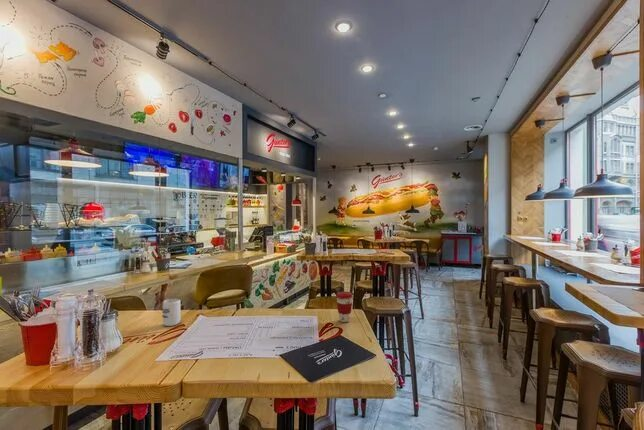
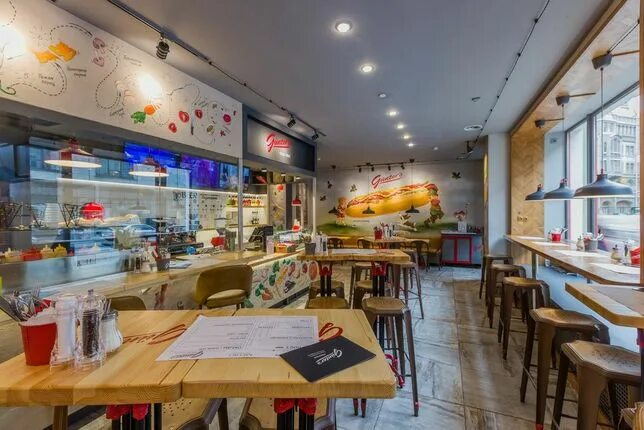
- cup (171, 312)
- coffee cup (344, 306)
